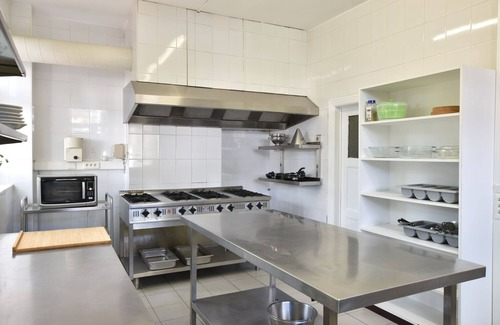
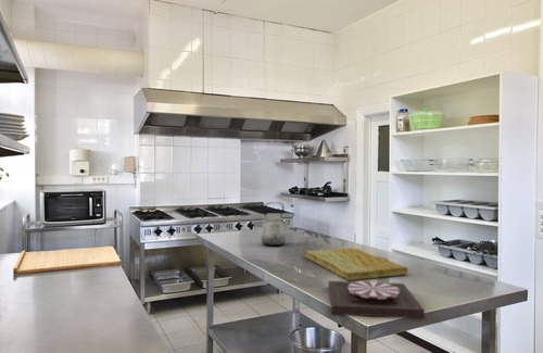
+ plate (370, 294)
+ cutting board (351, 260)
+ kettle (277, 223)
